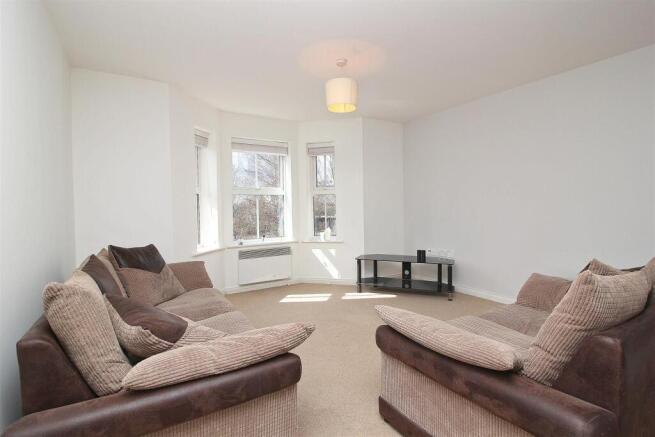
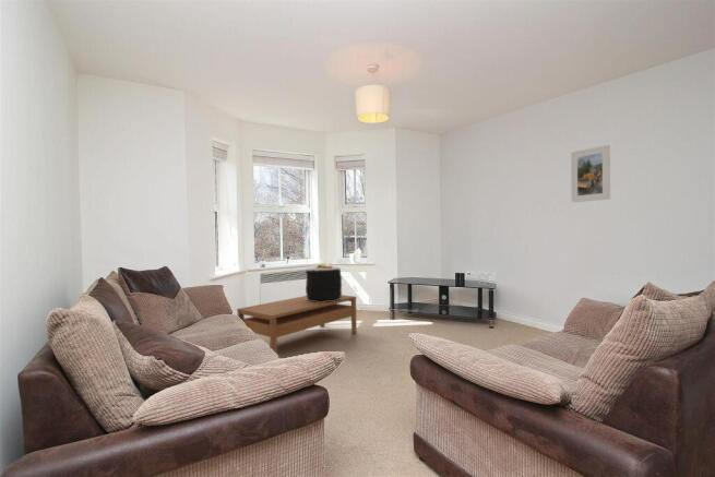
+ coffee table (301, 321)
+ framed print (589, 175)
+ sushi roll (323, 282)
